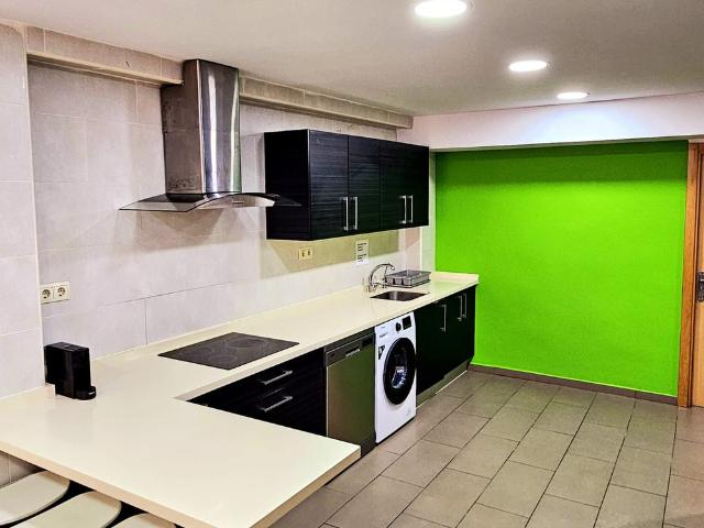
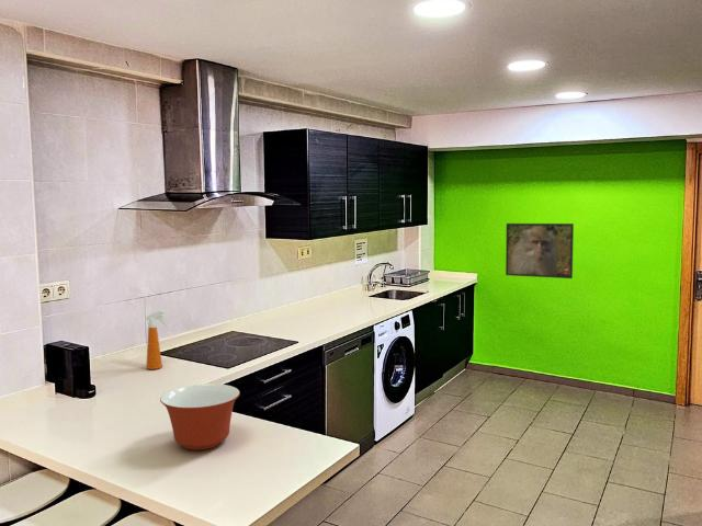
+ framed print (539, 250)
+ mixing bowl (201, 419)
+ spray bottle (157, 339)
